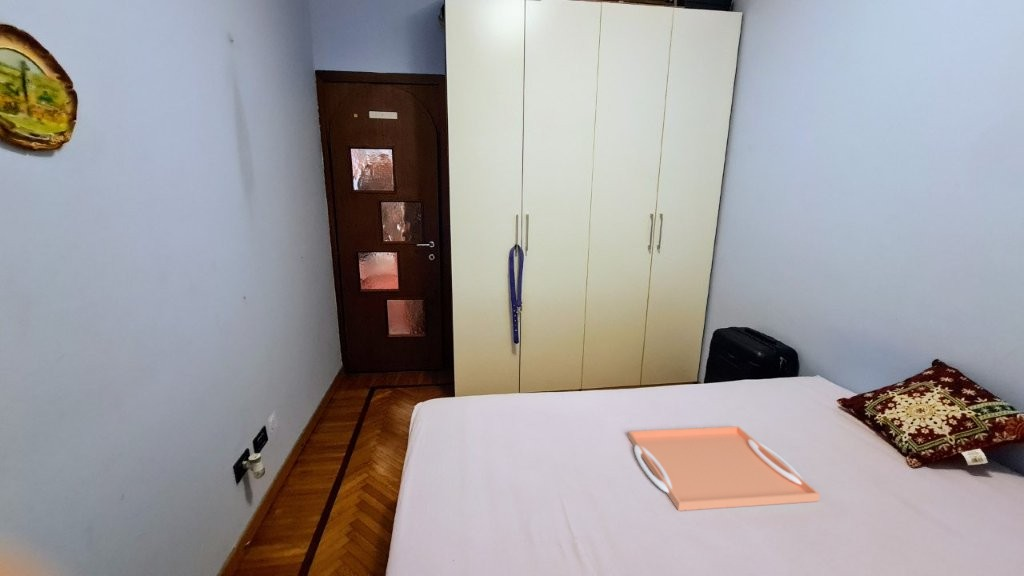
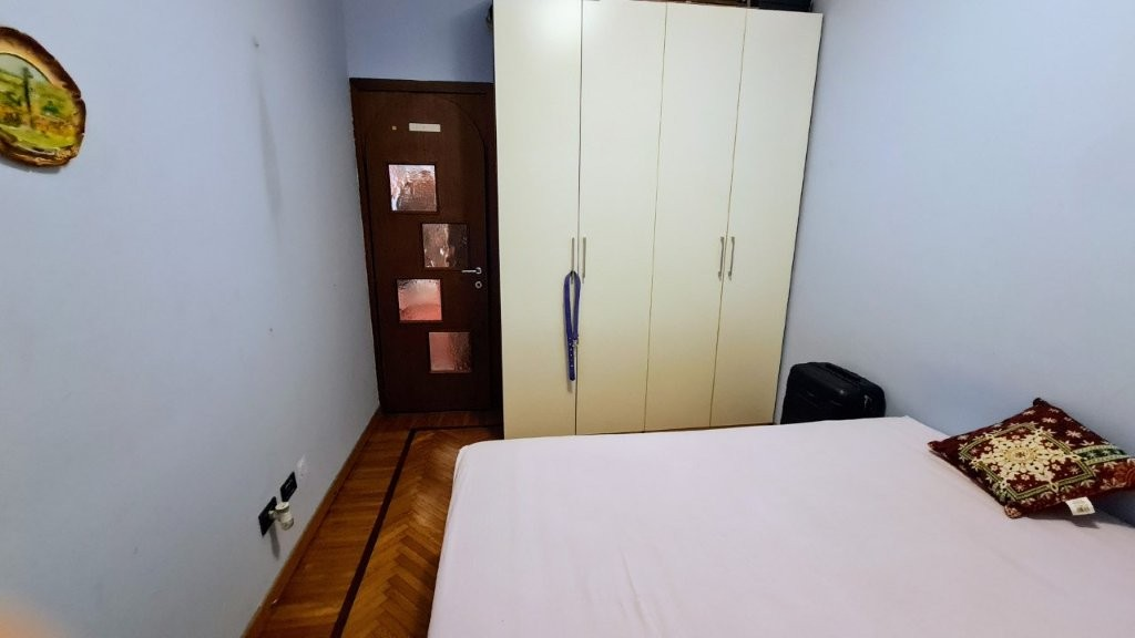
- serving tray (712, 462)
